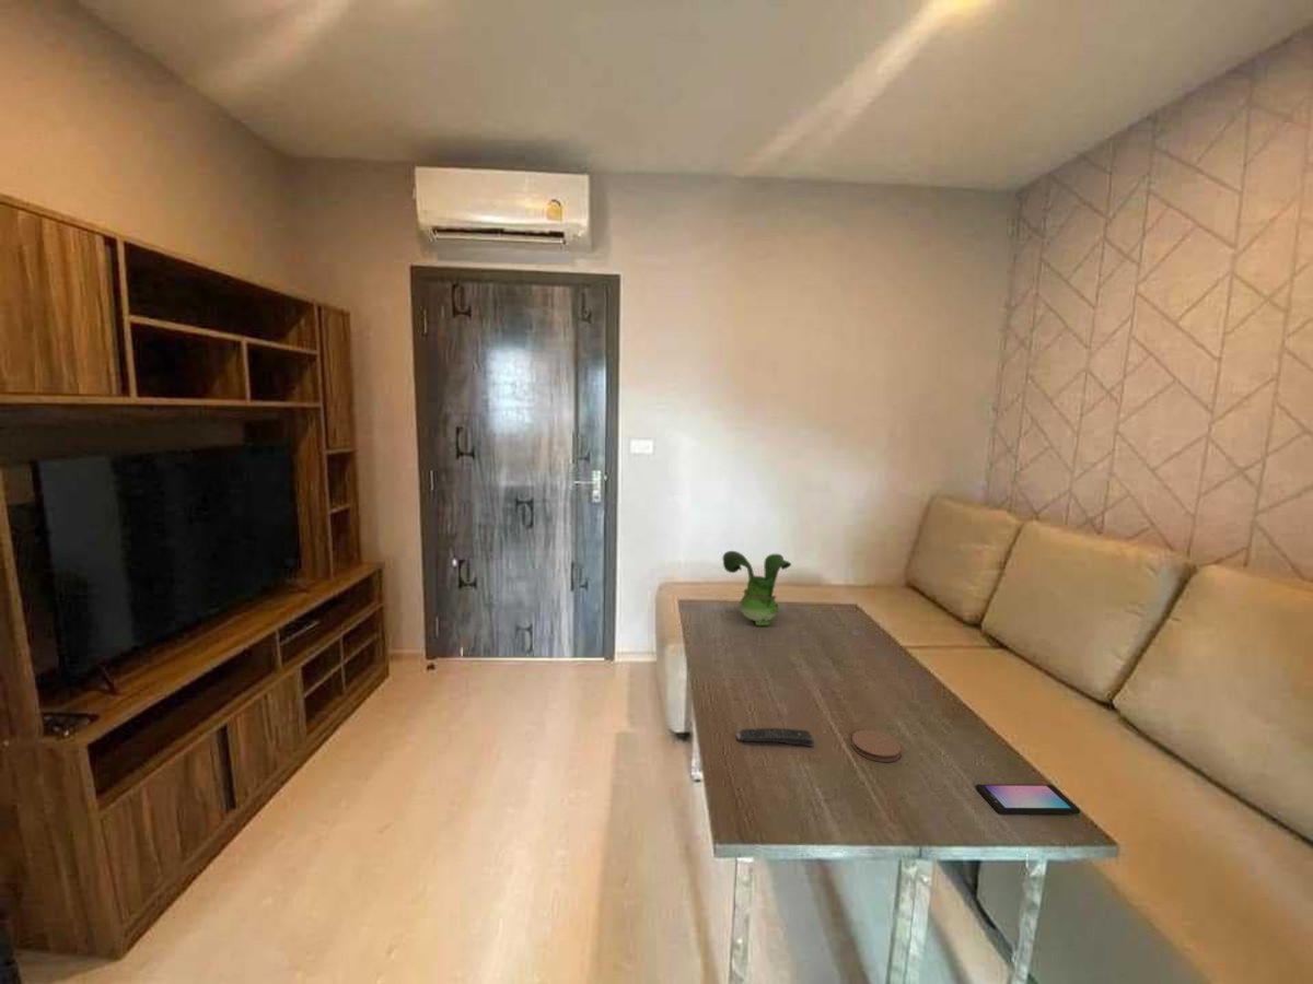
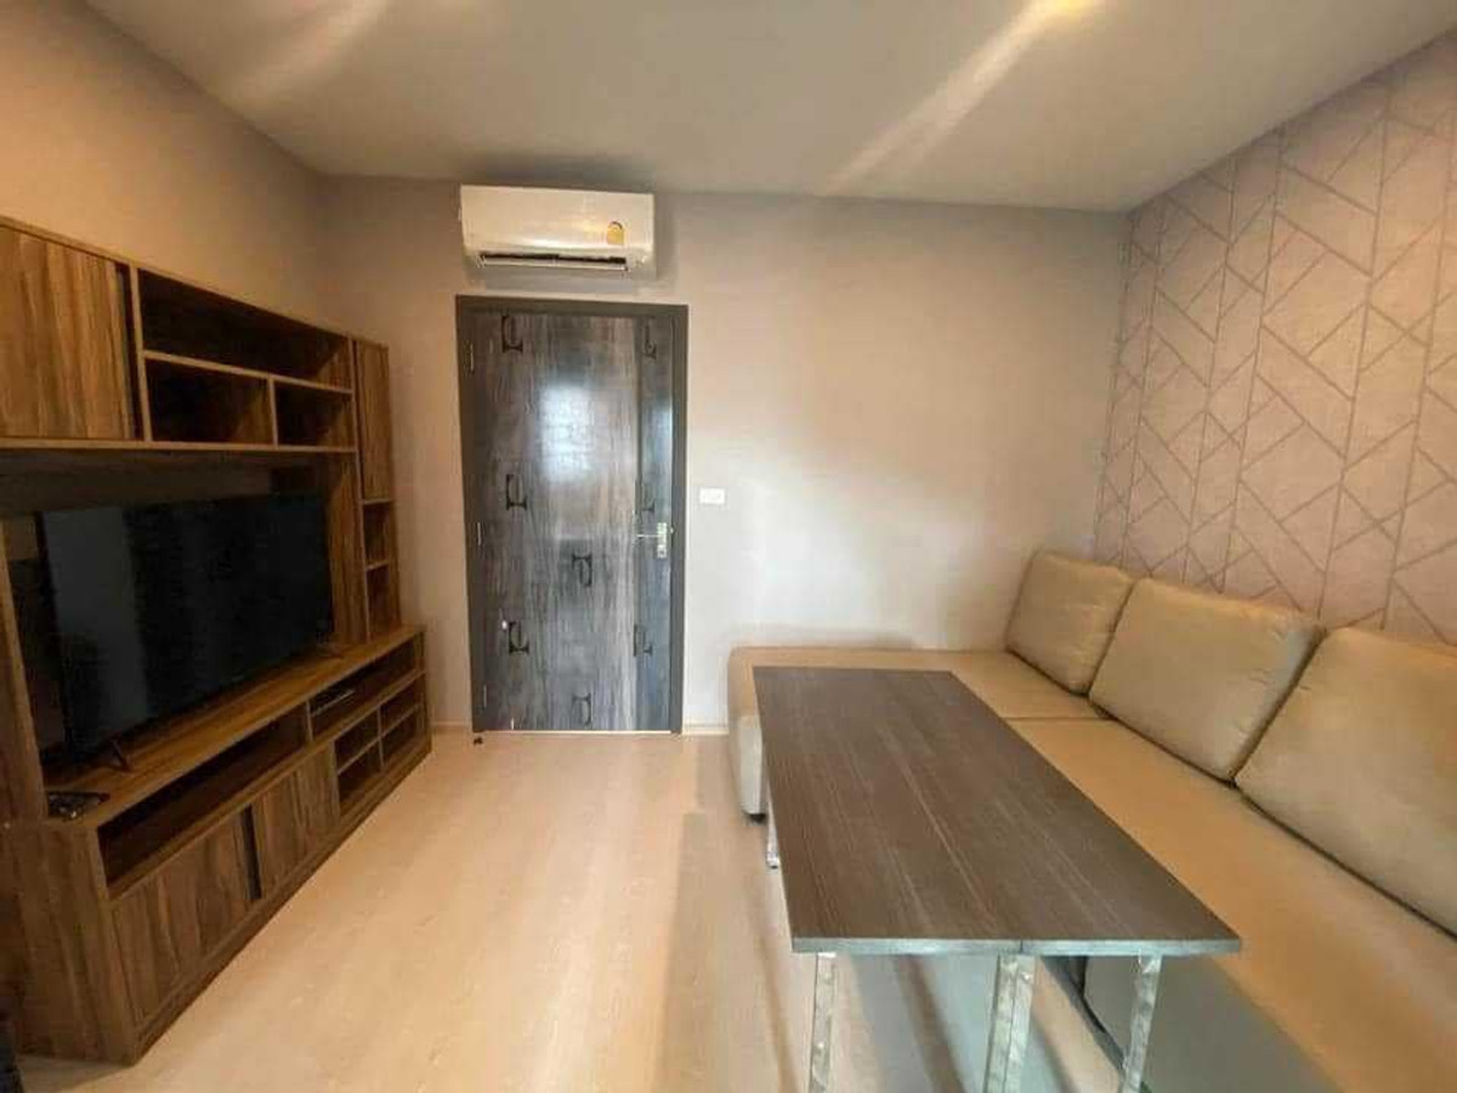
- toy figurine (754, 587)
- smartphone (1025, 798)
- coaster (875, 745)
- remote control (774, 736)
